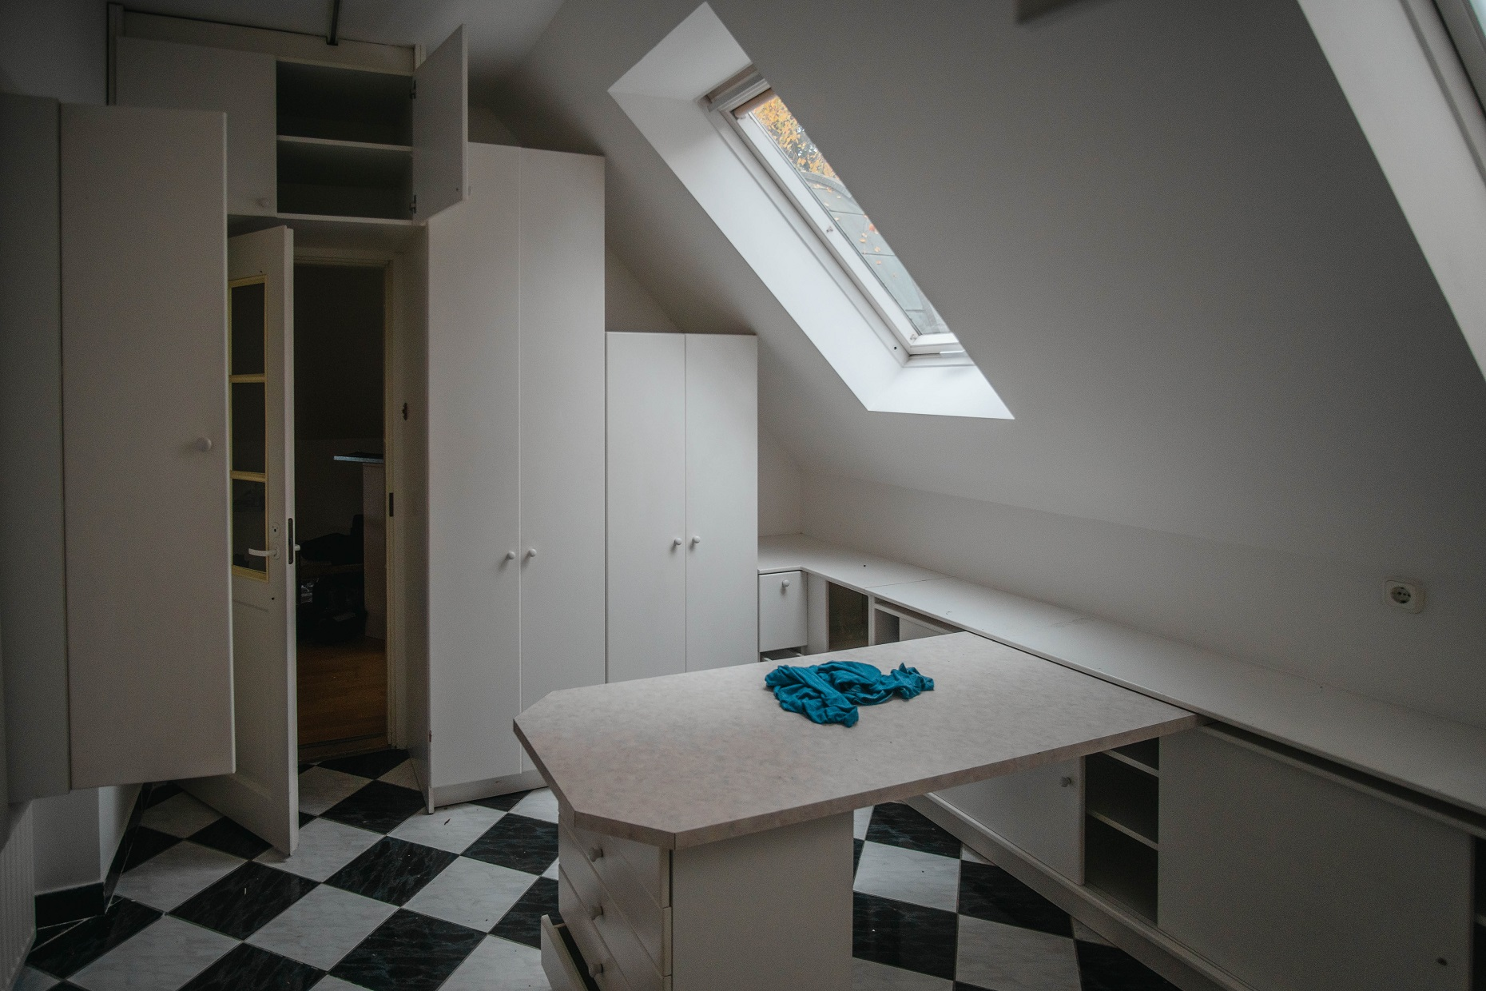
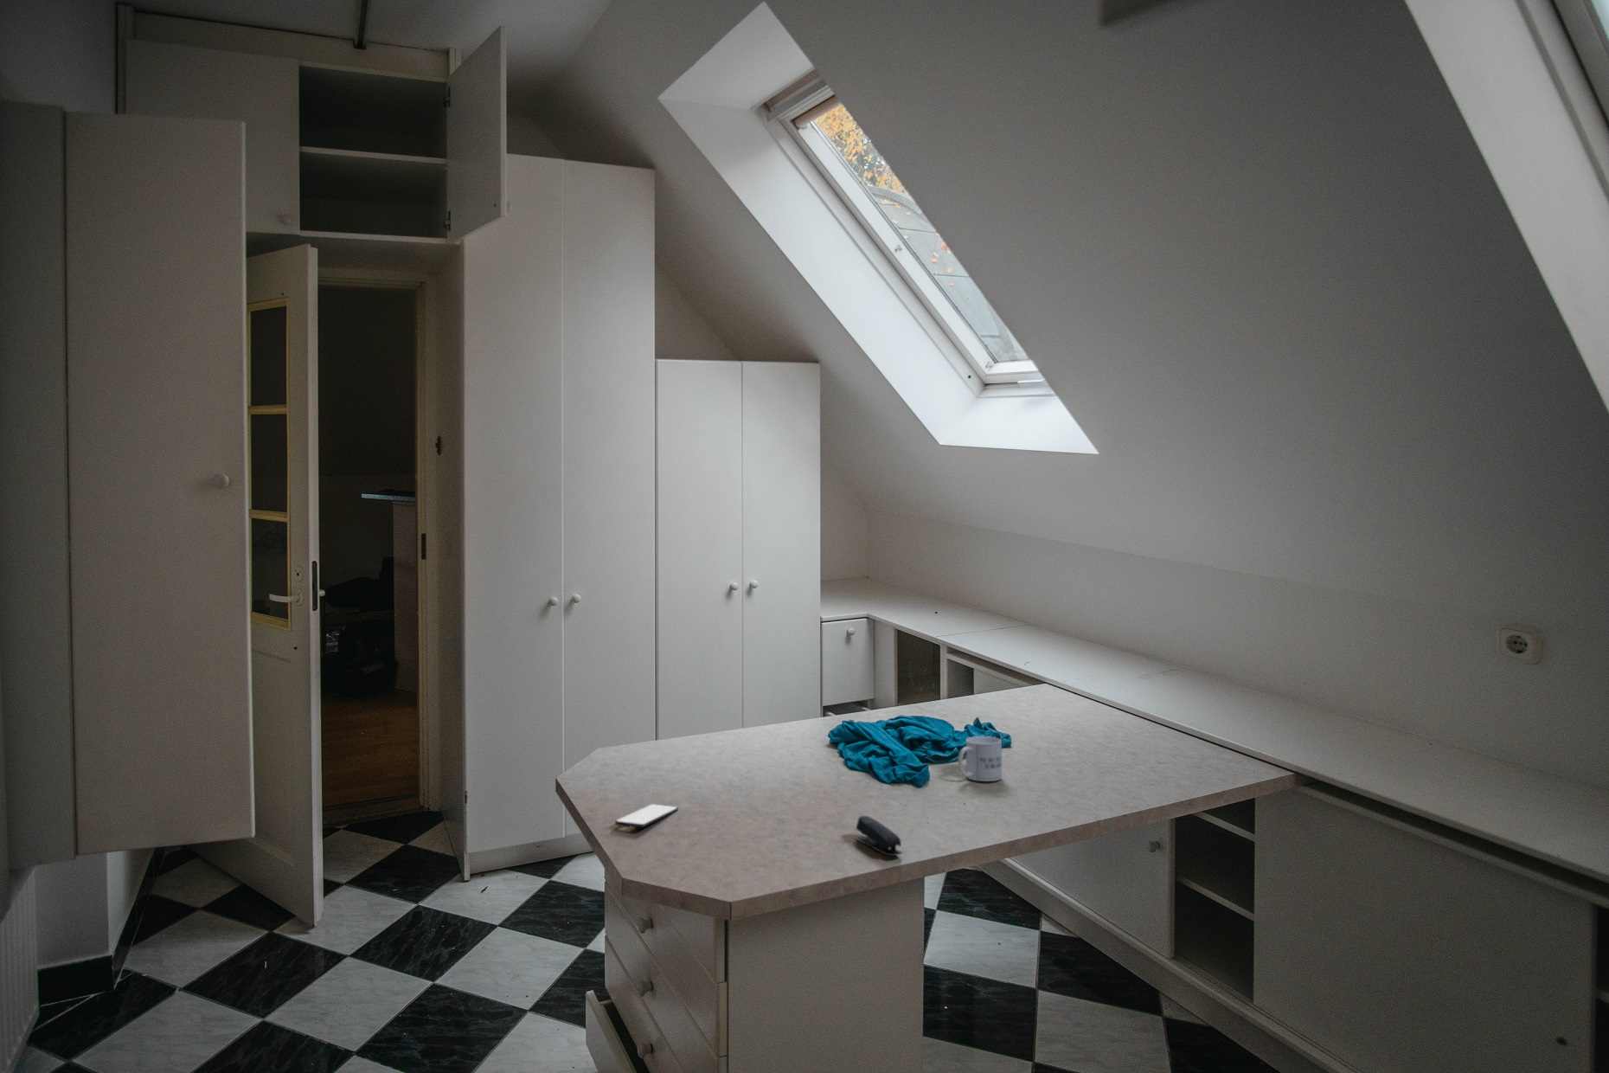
+ stapler (878, 835)
+ mug (978, 759)
+ smartphone (646, 816)
